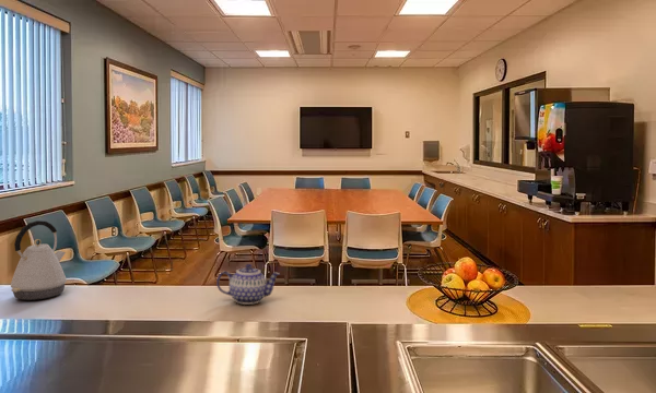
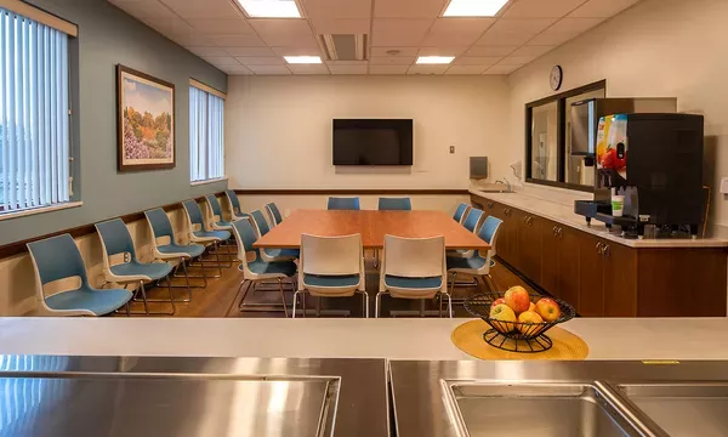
- teapot (248, 282)
- kettle (39, 258)
